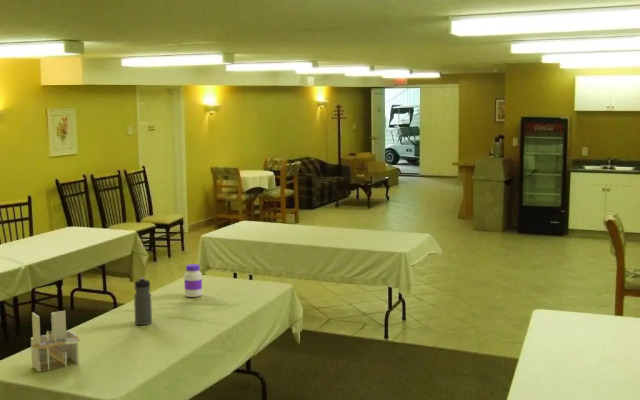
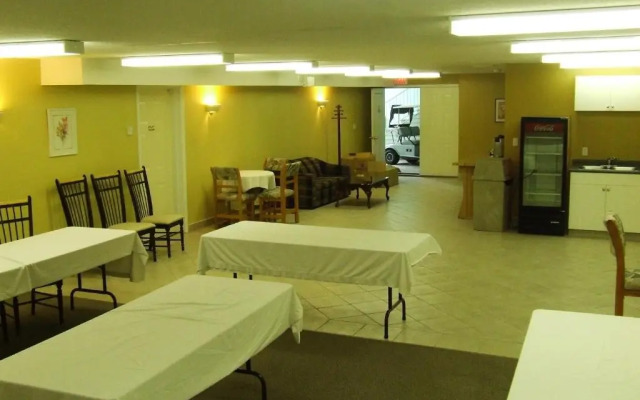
- jar (193, 280)
- water bottle (142, 300)
- utensil holder (54, 339)
